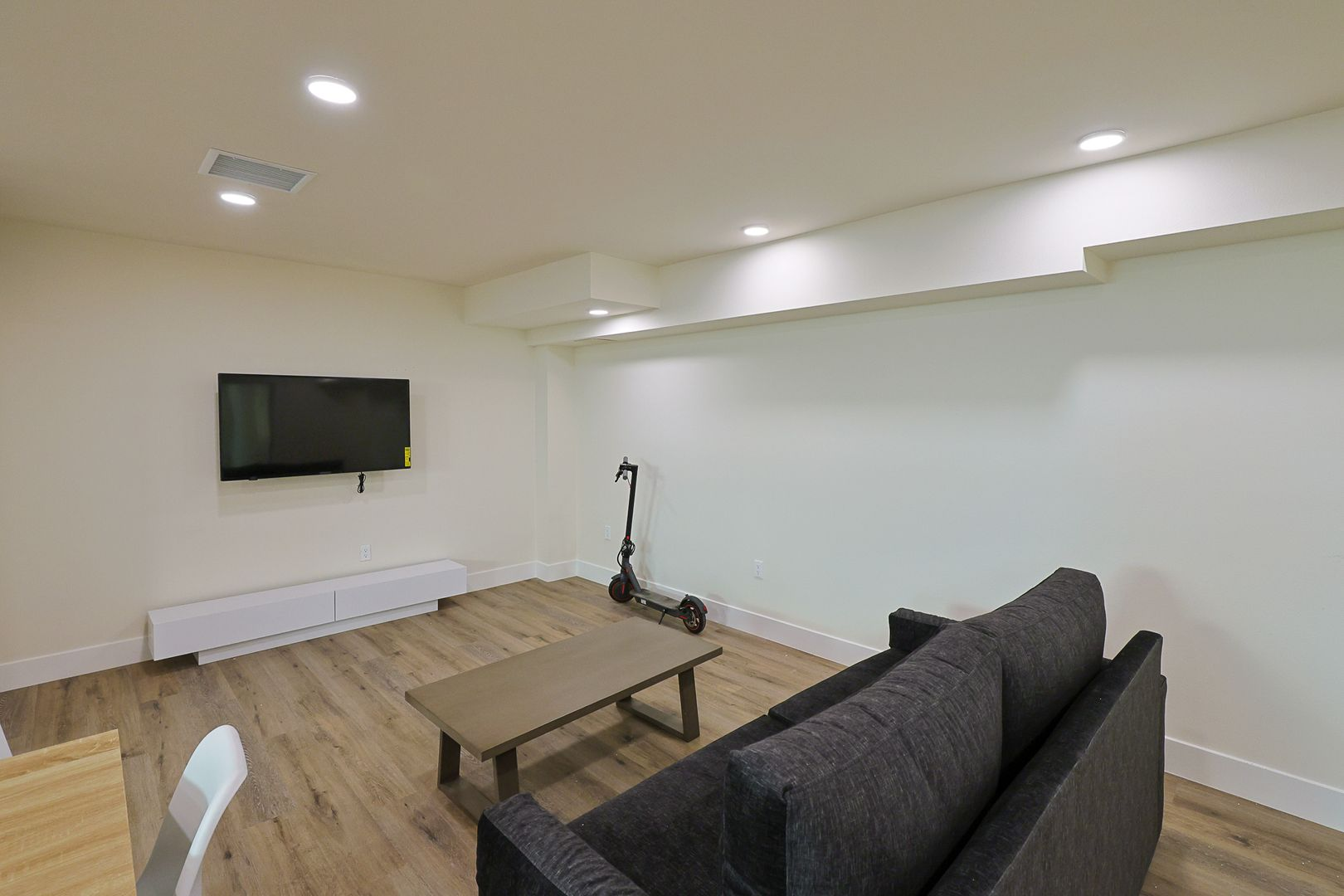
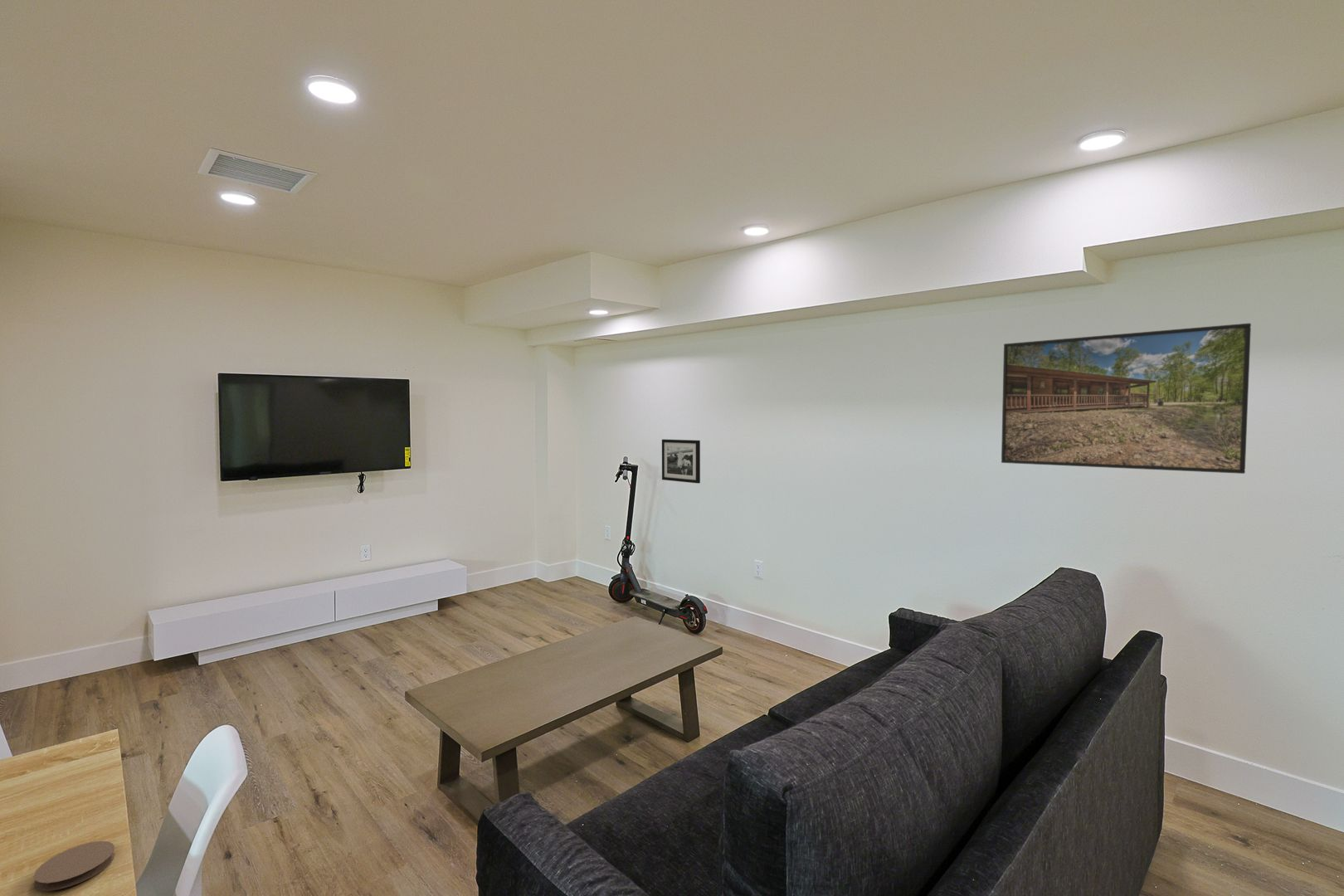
+ coaster (75, 864)
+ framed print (1111, 401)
+ picture frame (680, 460)
